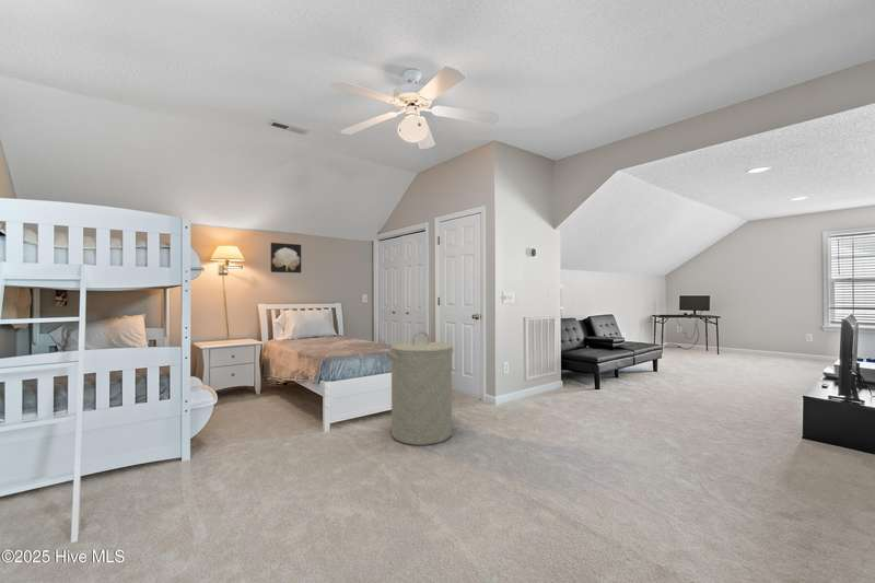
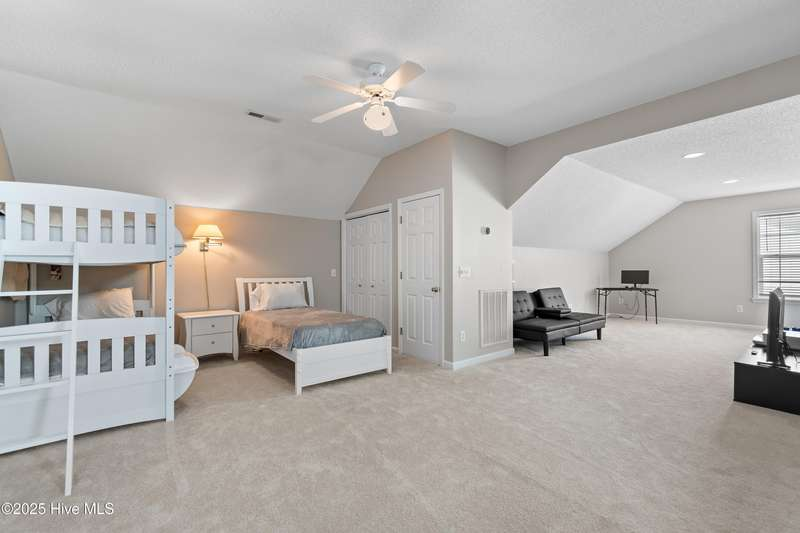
- wall art (285, 258)
- laundry hamper (421, 382)
